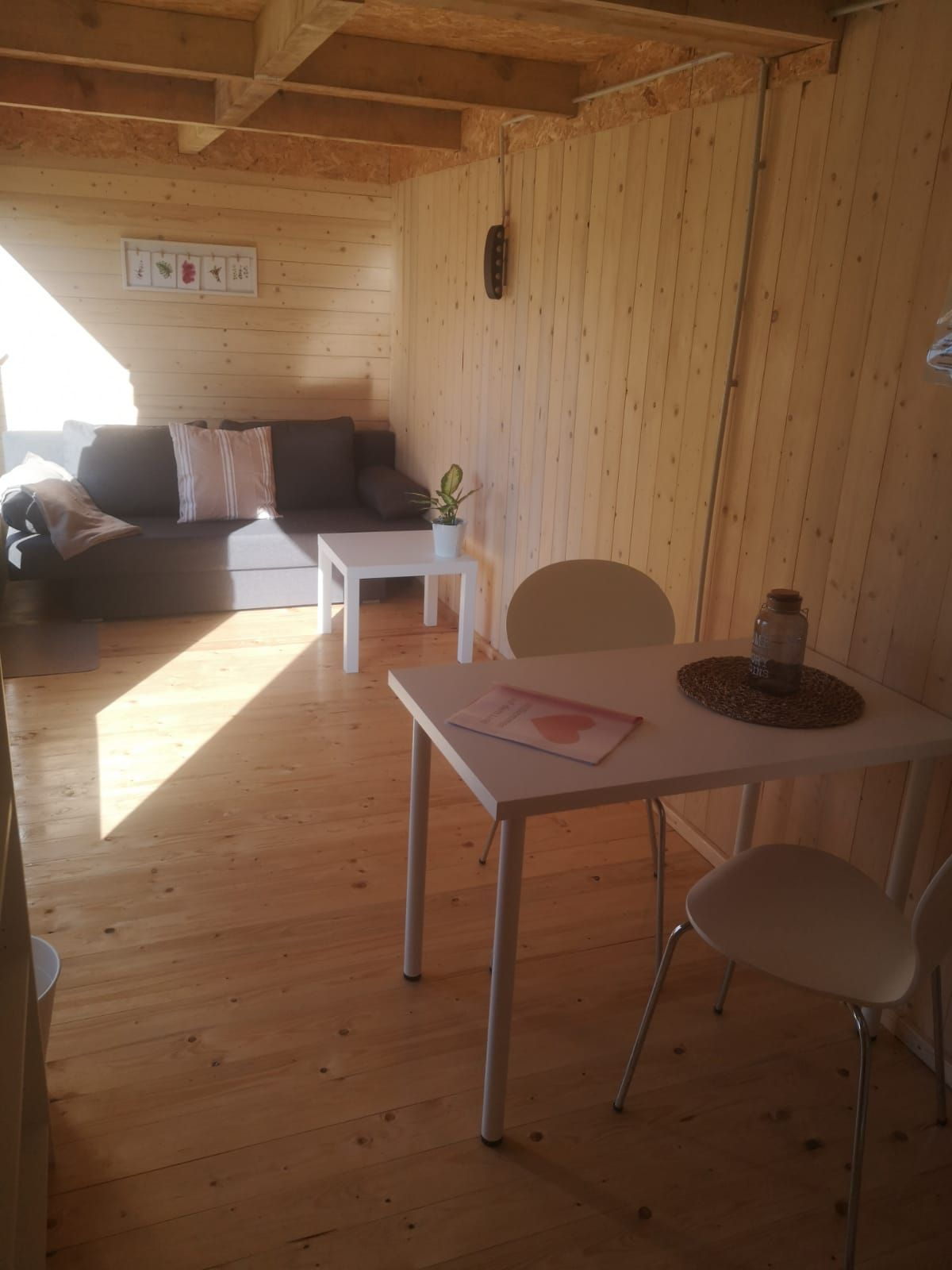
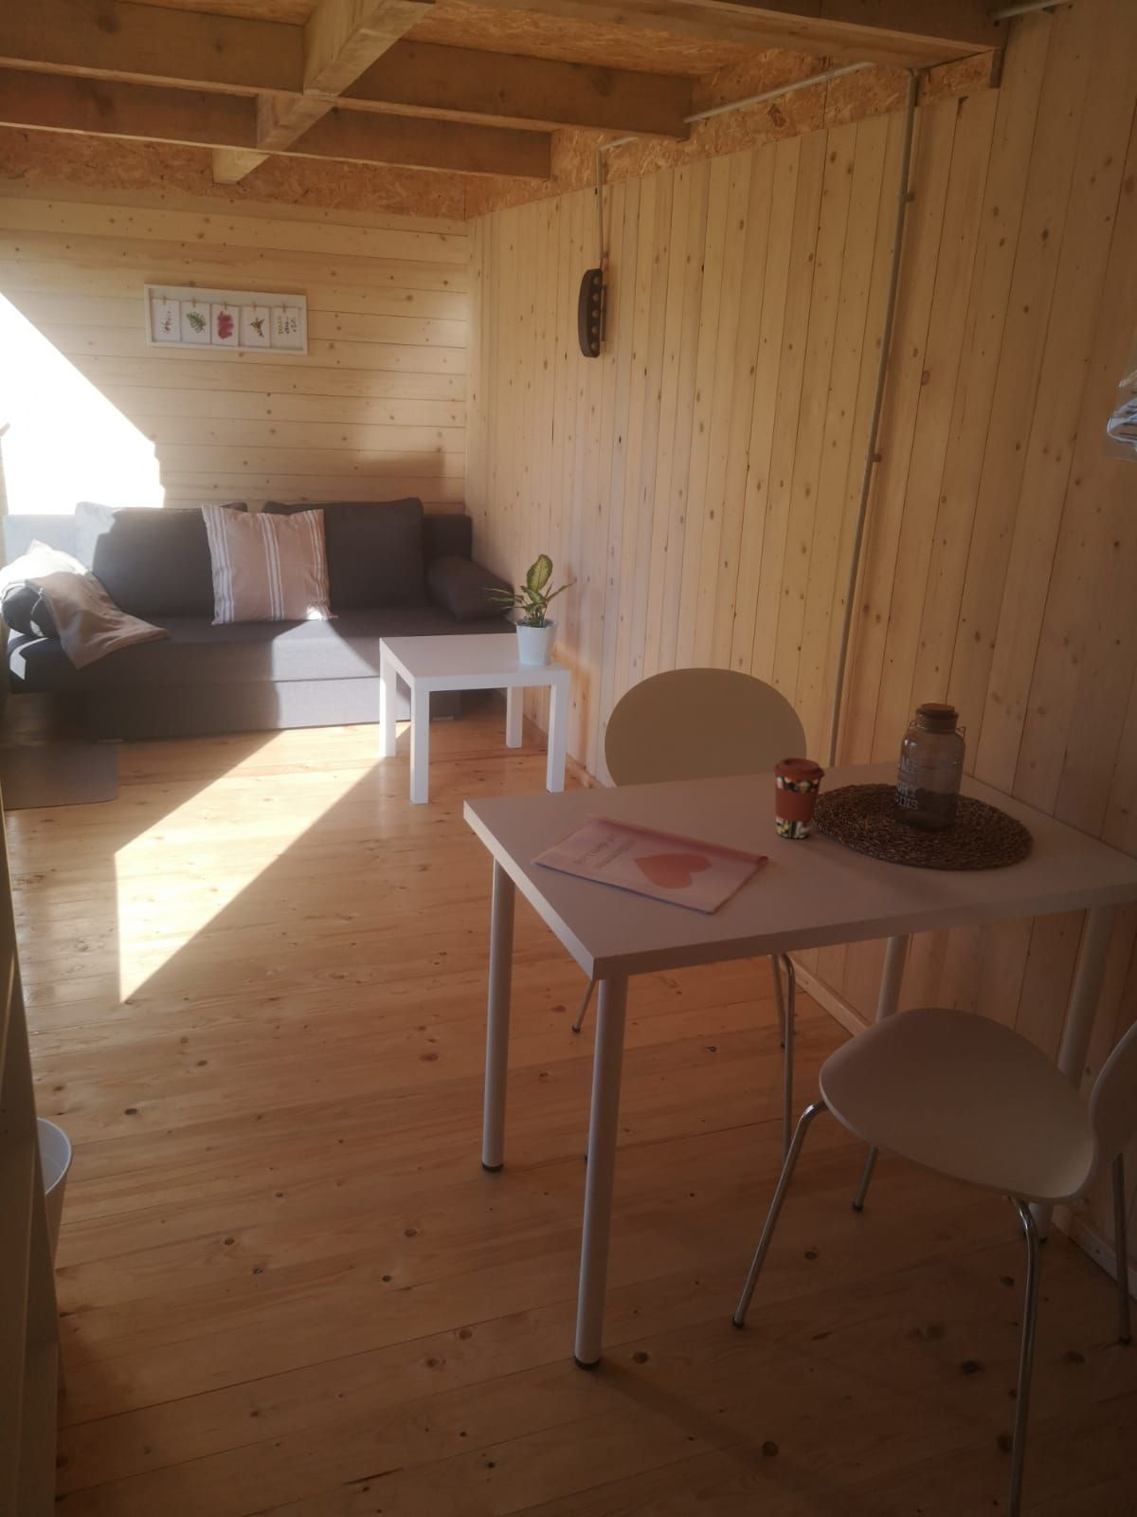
+ coffee cup (795, 798)
